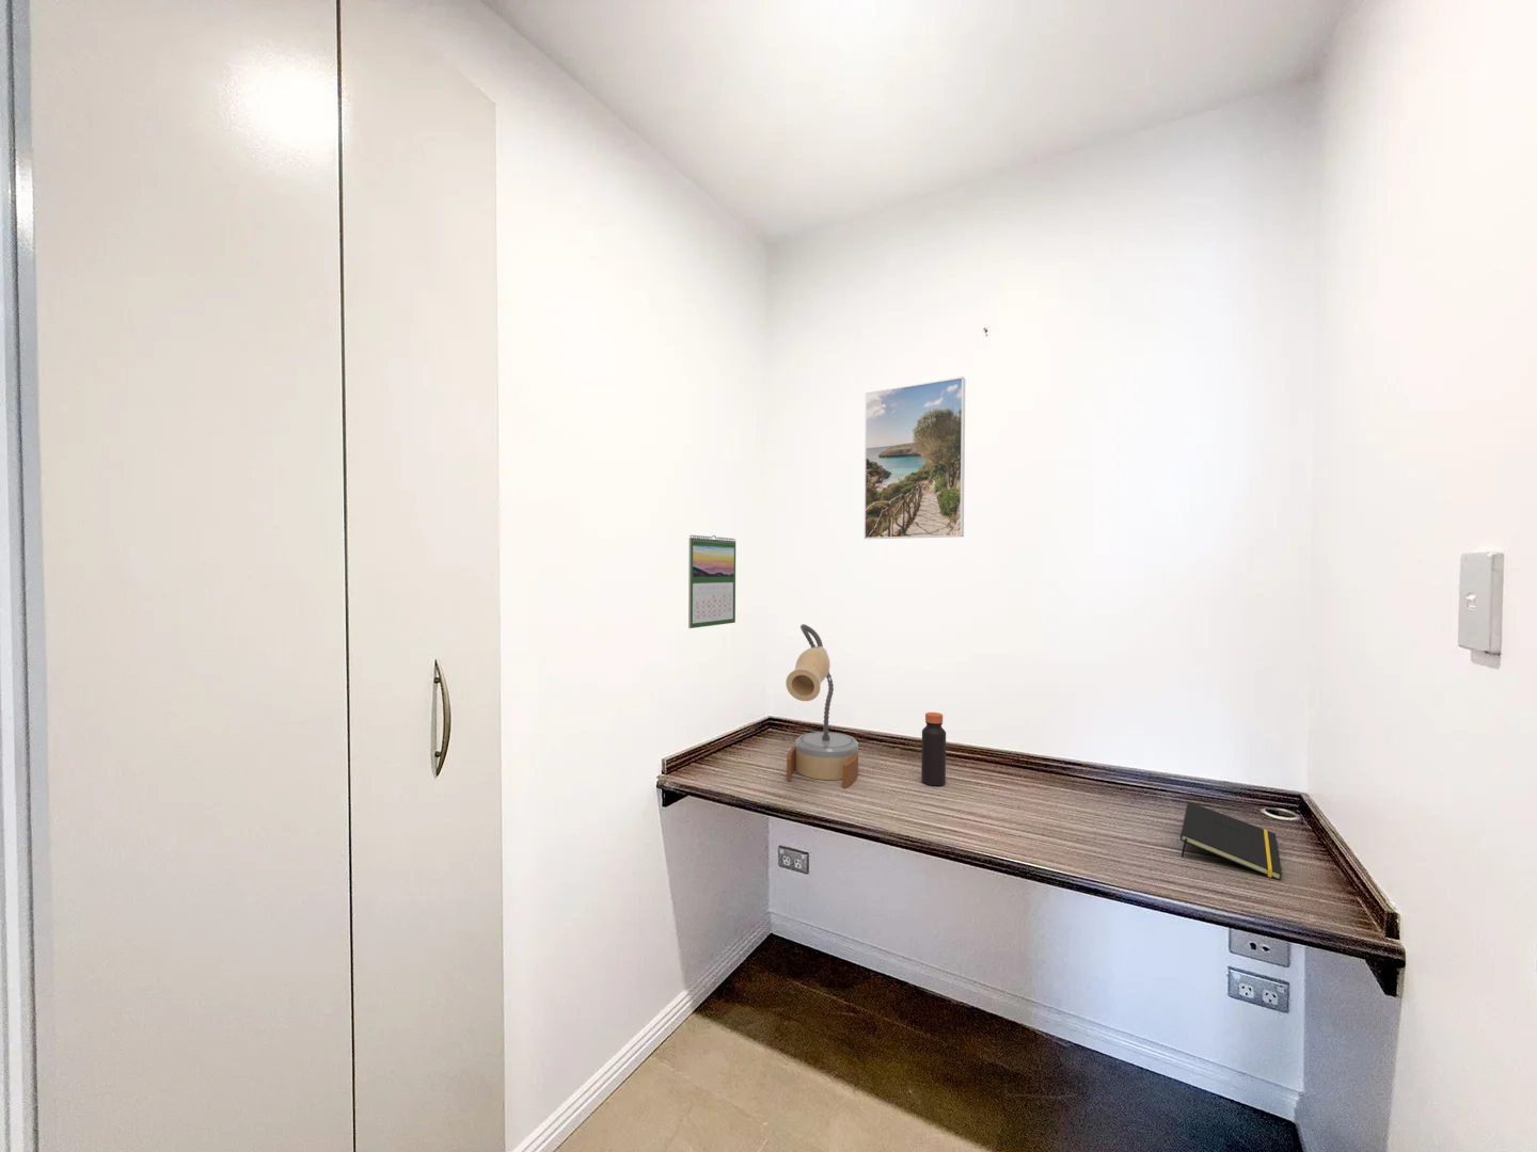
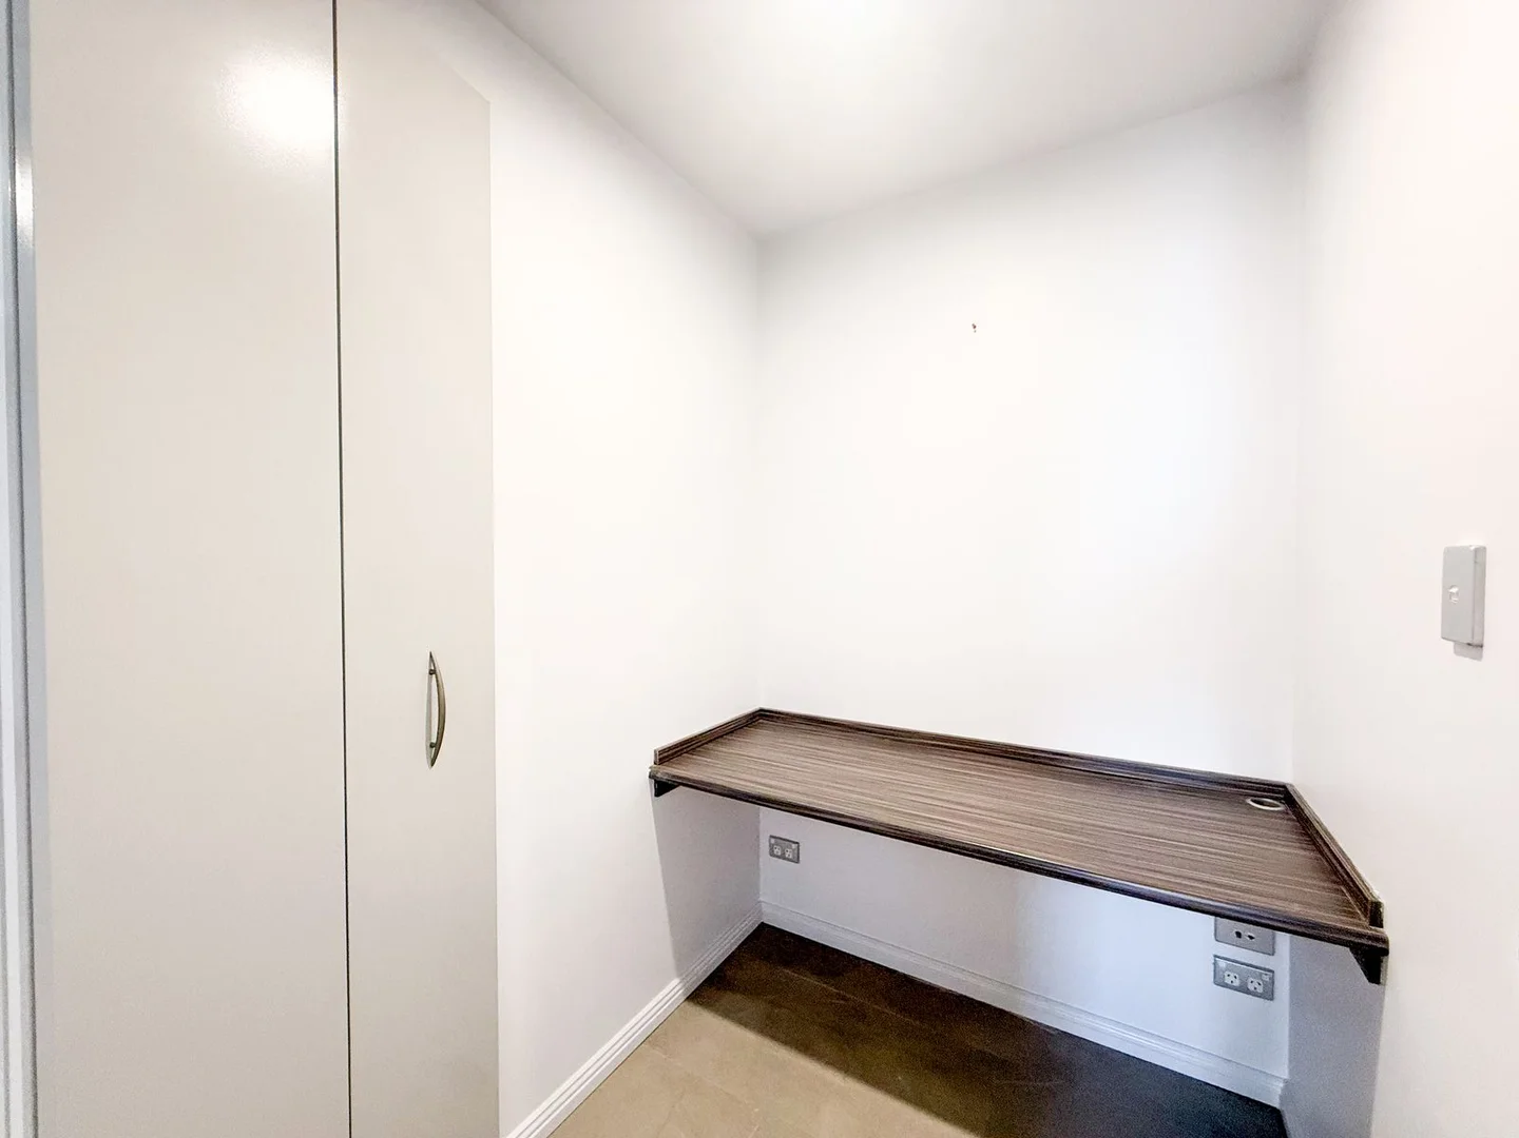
- calendar (713, 581)
- bottle (933, 748)
- table lamp (812, 698)
- notepad (1228, 836)
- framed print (913, 462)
